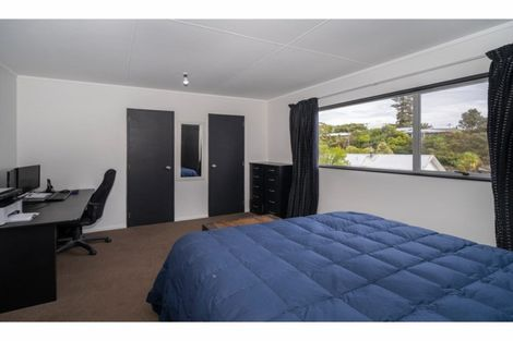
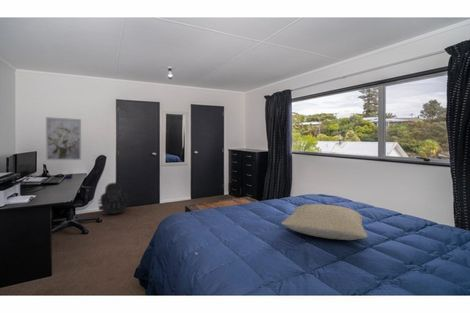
+ backpack (113, 197)
+ wall art (64, 139)
+ pillow (324, 220)
